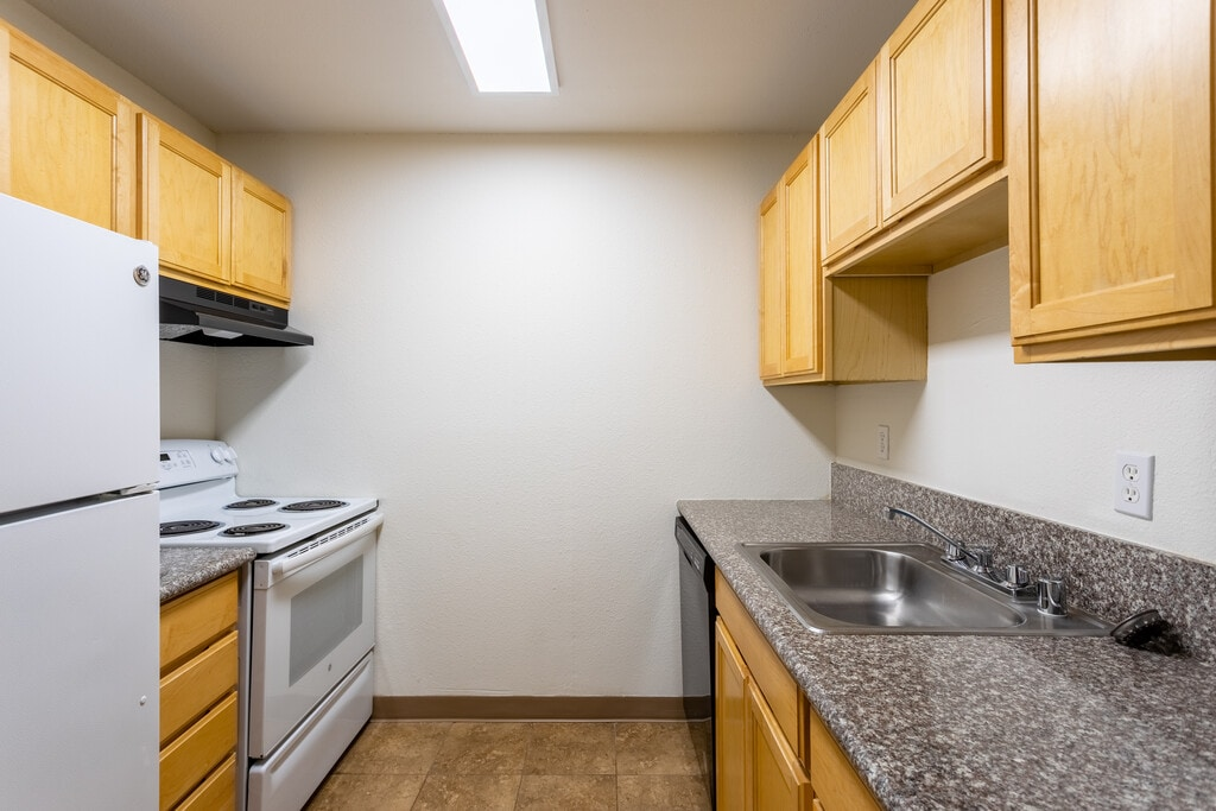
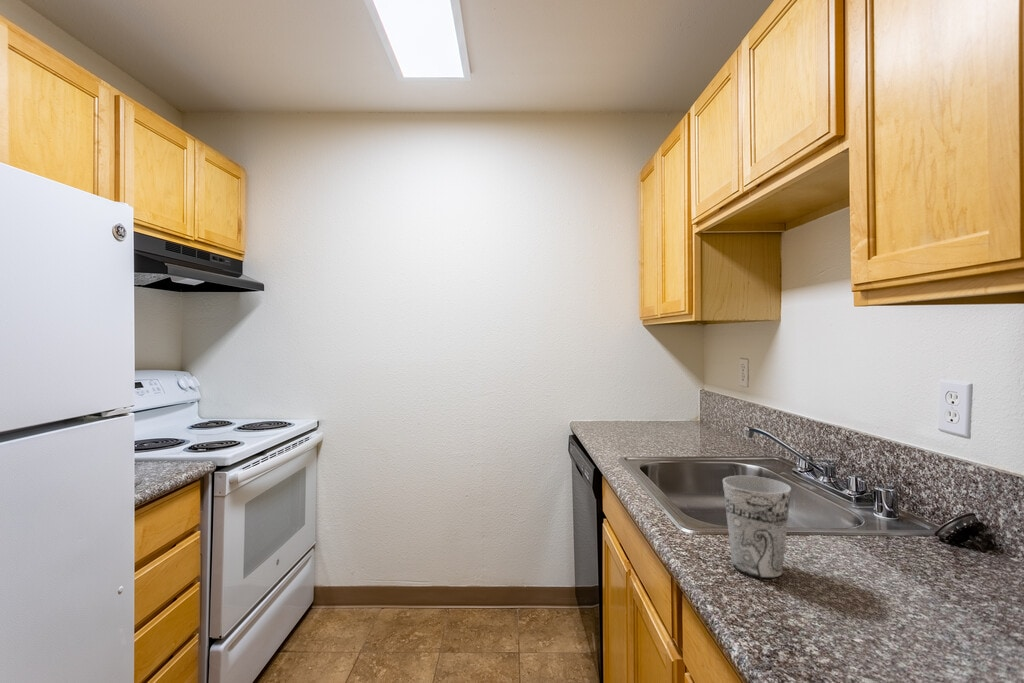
+ cup (756, 525)
